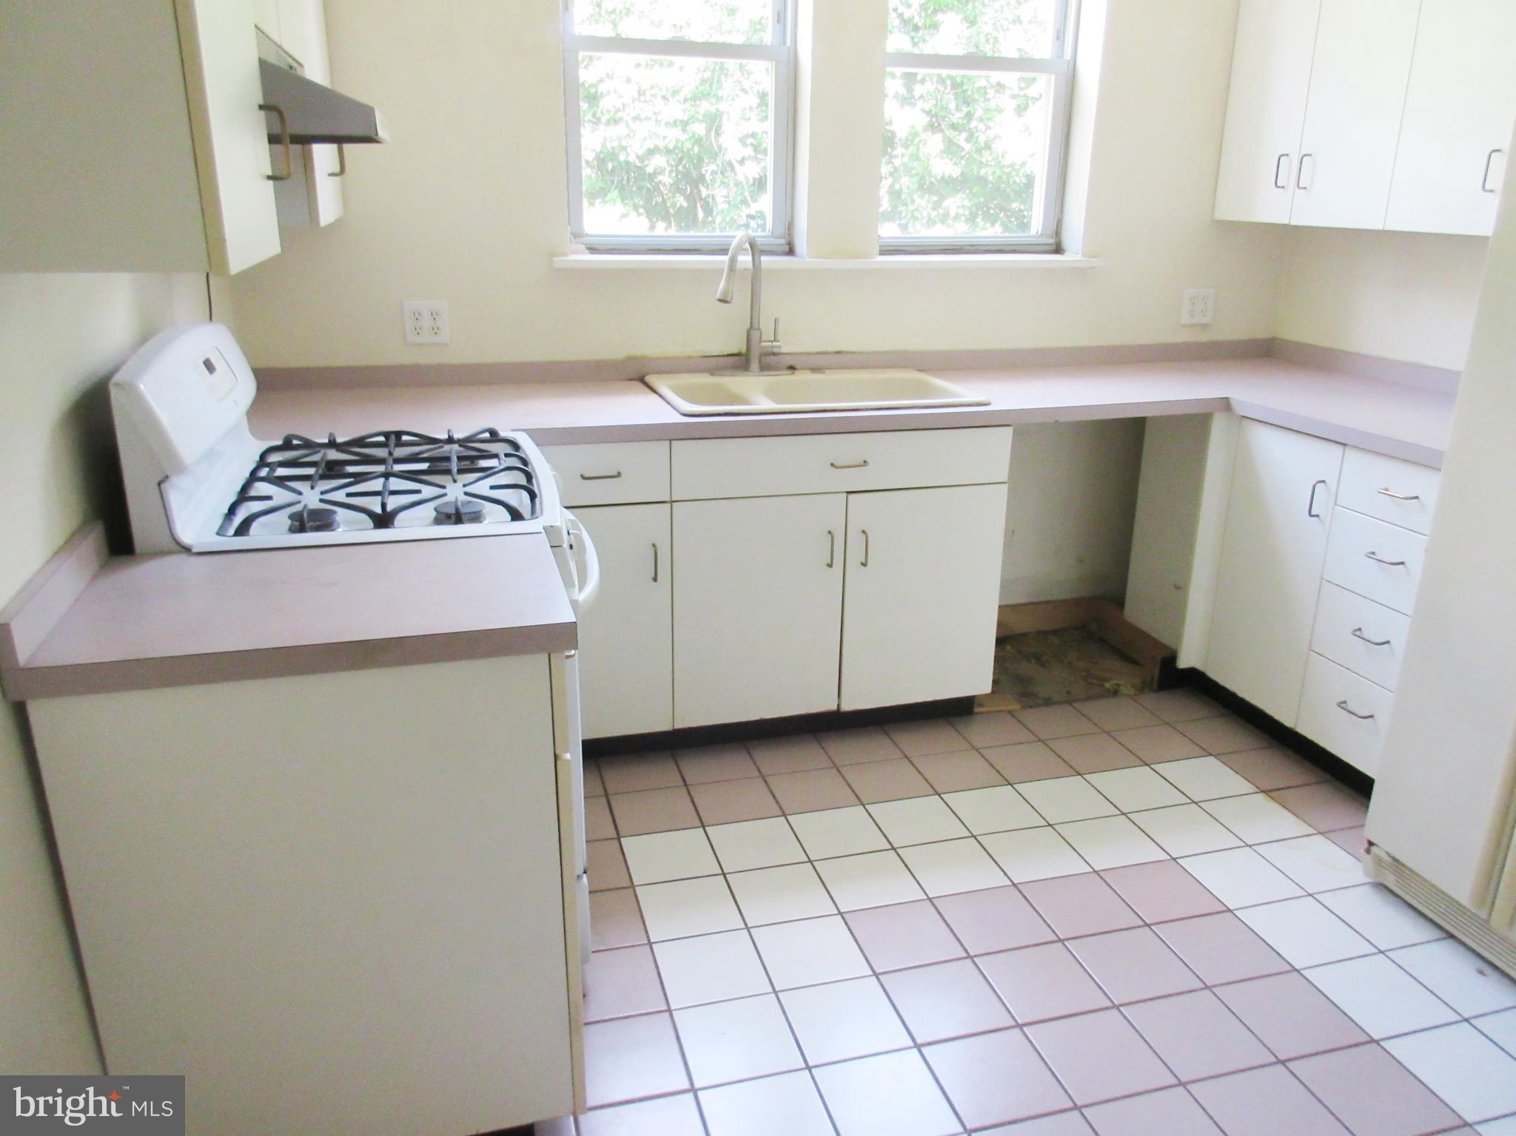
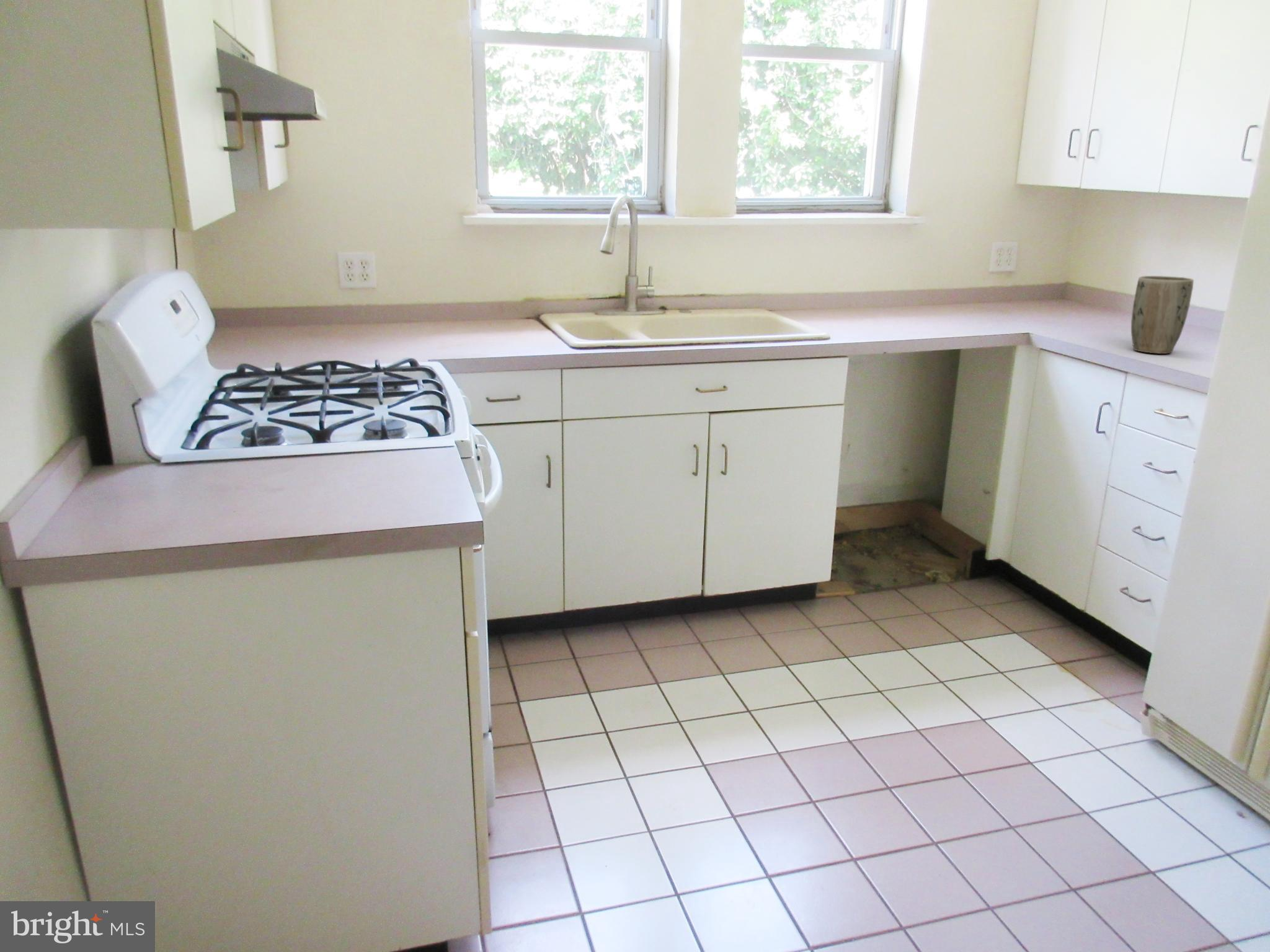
+ plant pot (1159, 314)
